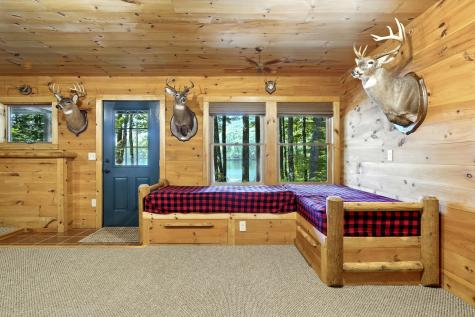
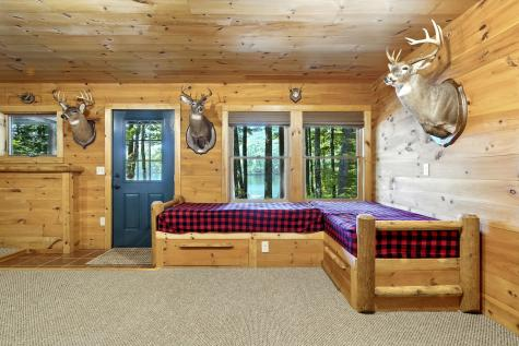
- ceiling fan (259, 61)
